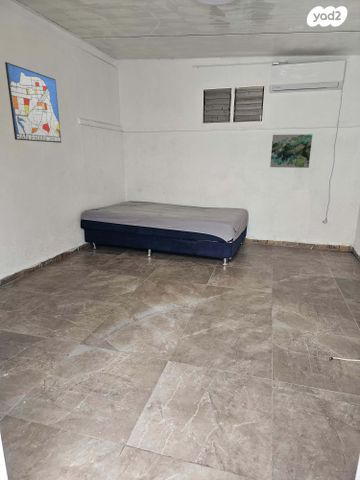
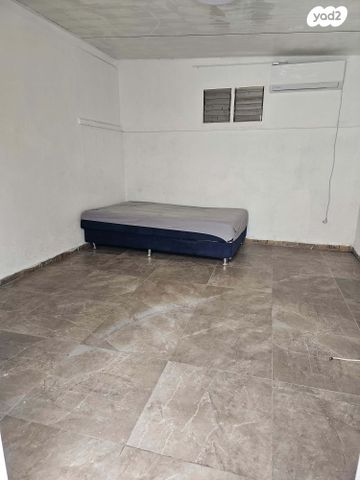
- wall art (36, 107)
- wall art (290, 151)
